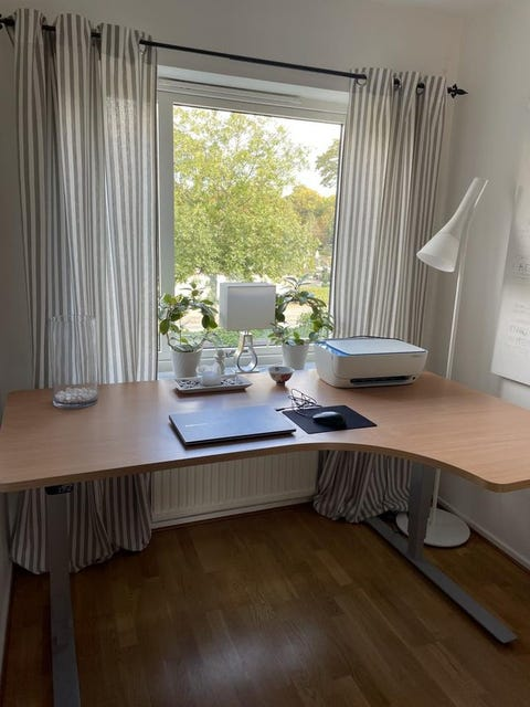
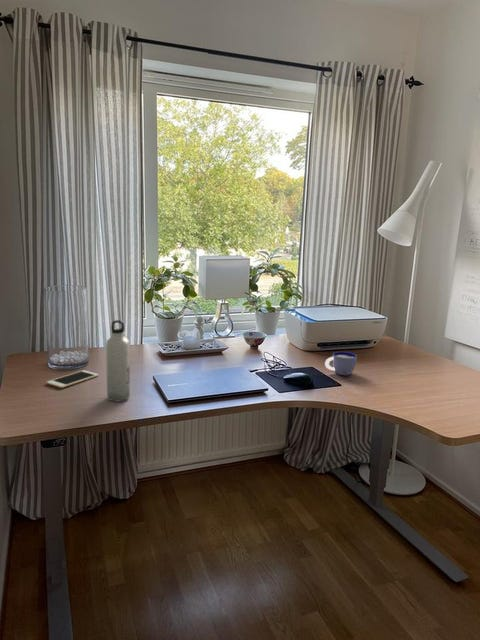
+ water bottle (118, 359)
+ cell phone (73, 378)
+ cup (340, 363)
